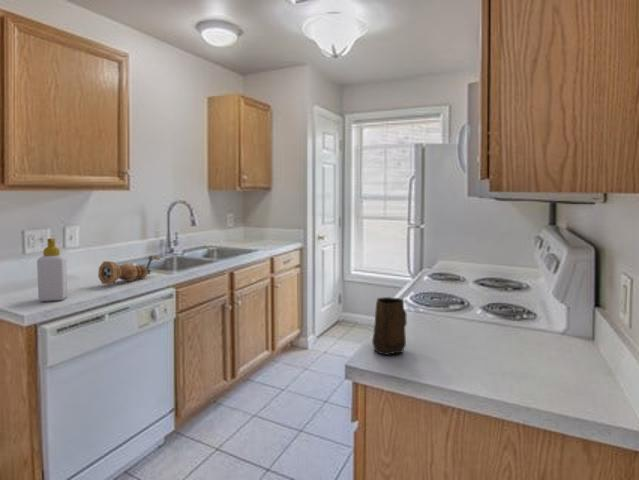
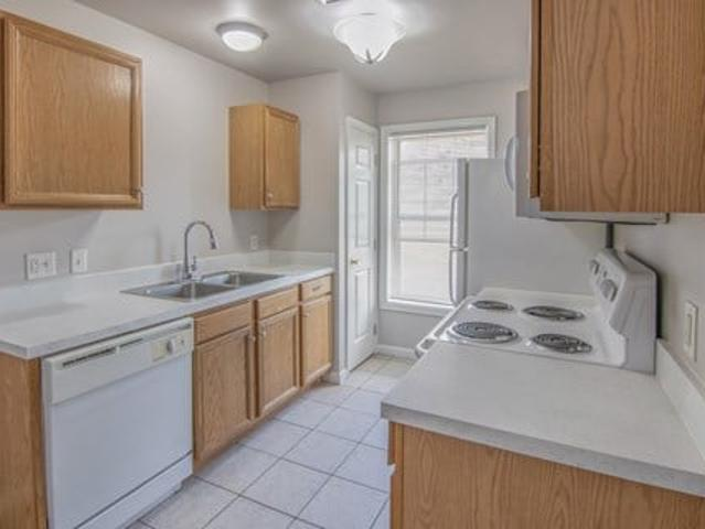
- mug (390, 324)
- pepper mill (133, 268)
- soap bottle (52, 268)
